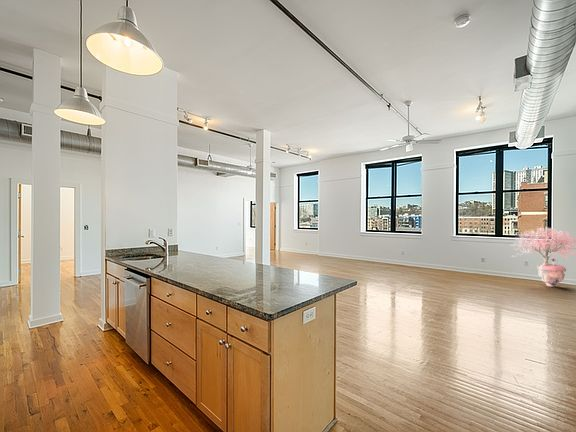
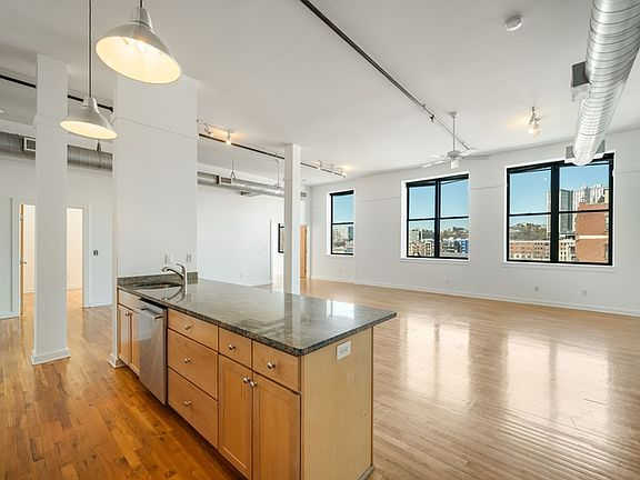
- potted tree (546, 255)
